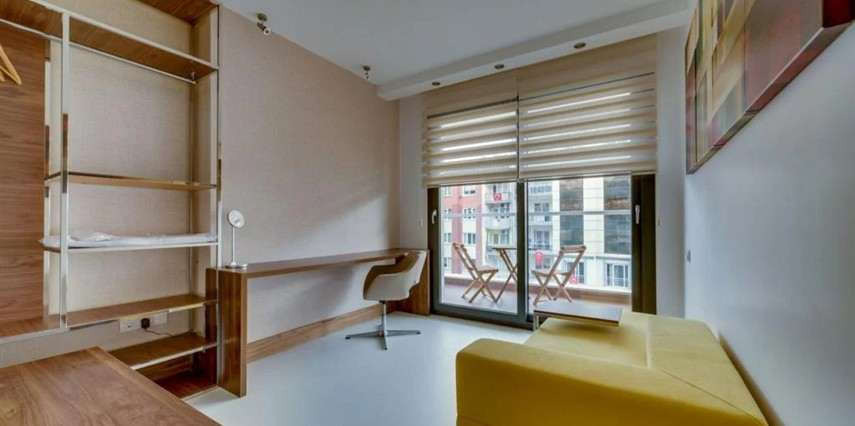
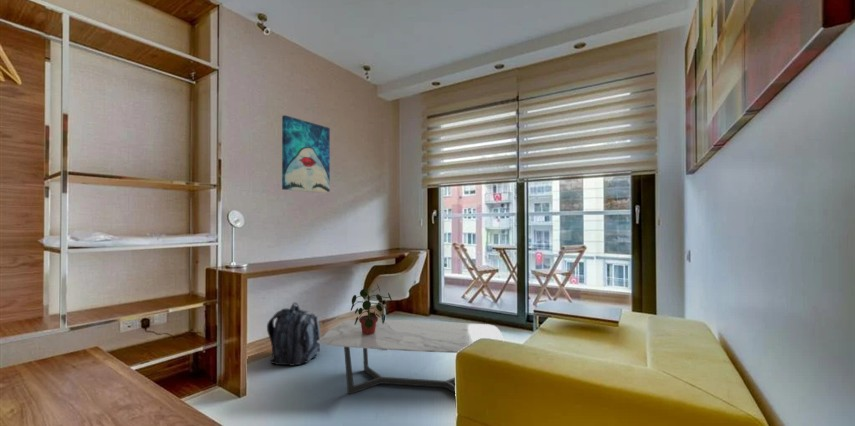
+ potted plant (371, 306)
+ backpack (294, 330)
+ coffee table (413, 350)
+ wall art (307, 156)
